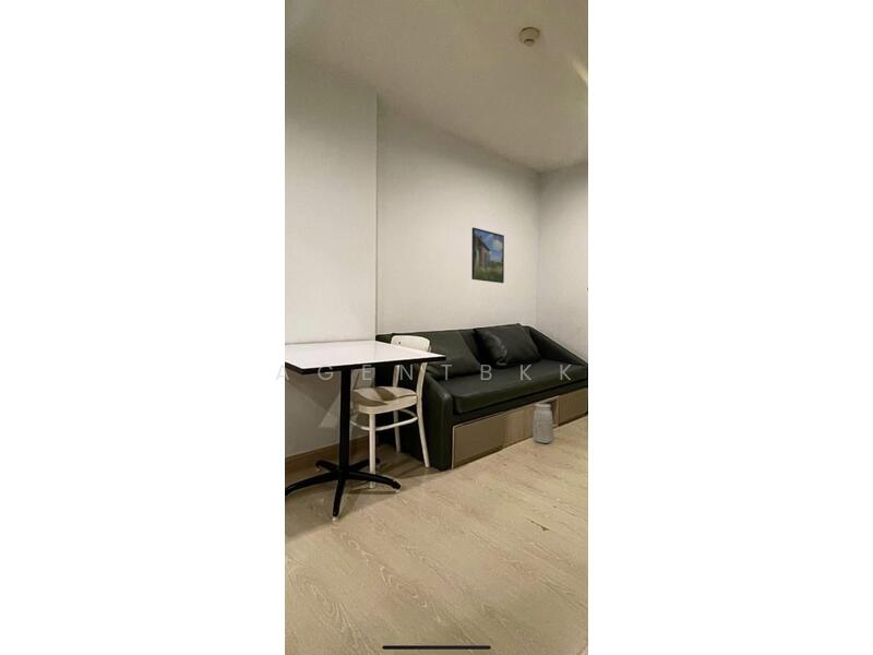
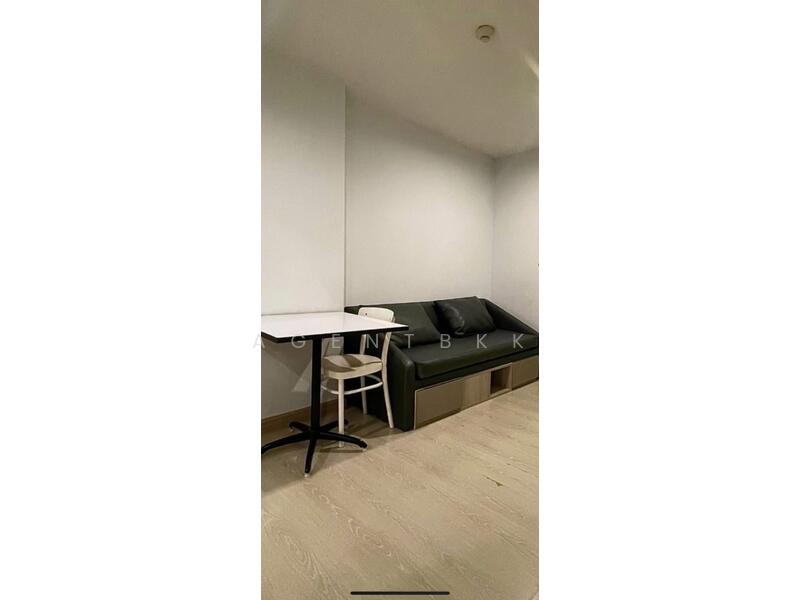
- vase (542, 422)
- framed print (488, 255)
